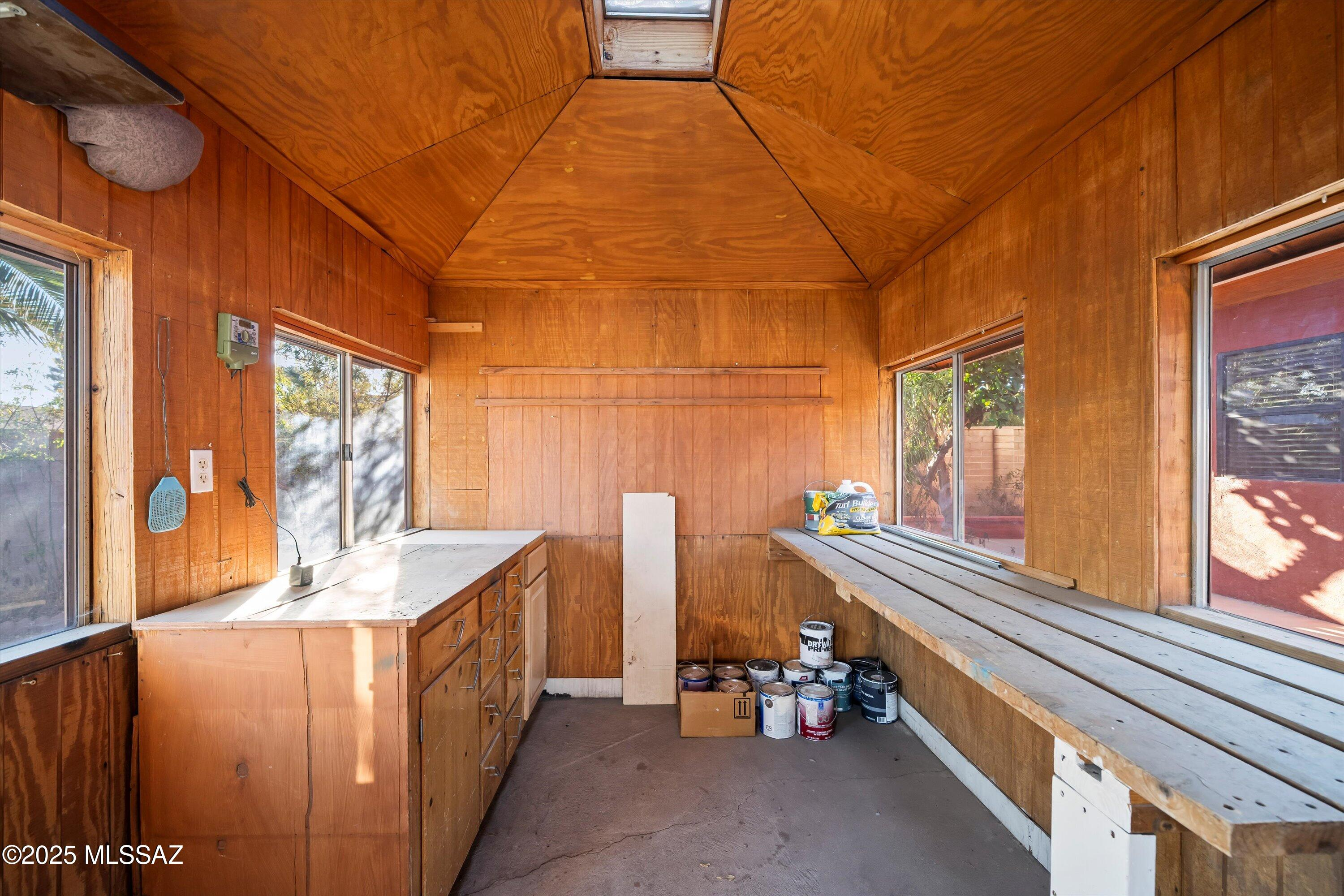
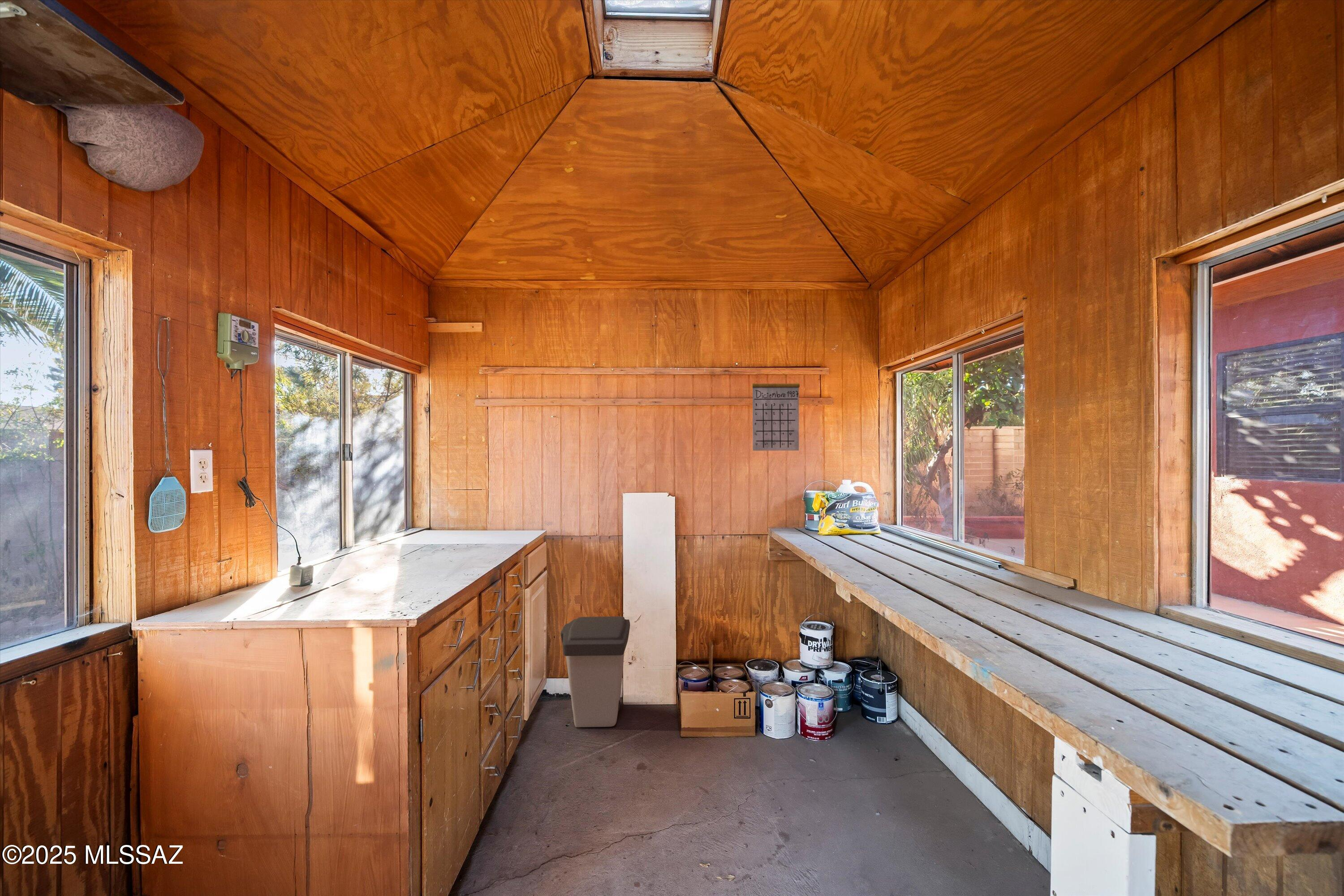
+ trash can (596, 669)
+ calendar (775, 409)
